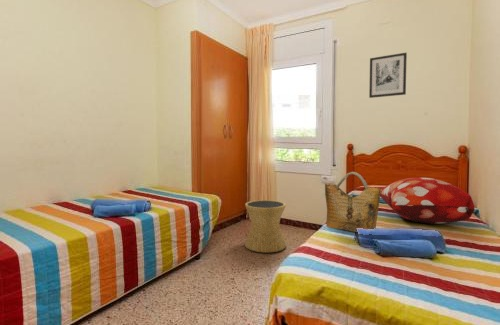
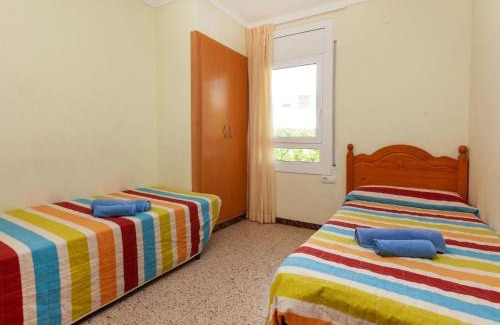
- decorative pillow (419, 199)
- side table (265, 224)
- grocery bag (350, 199)
- wall art (387, 76)
